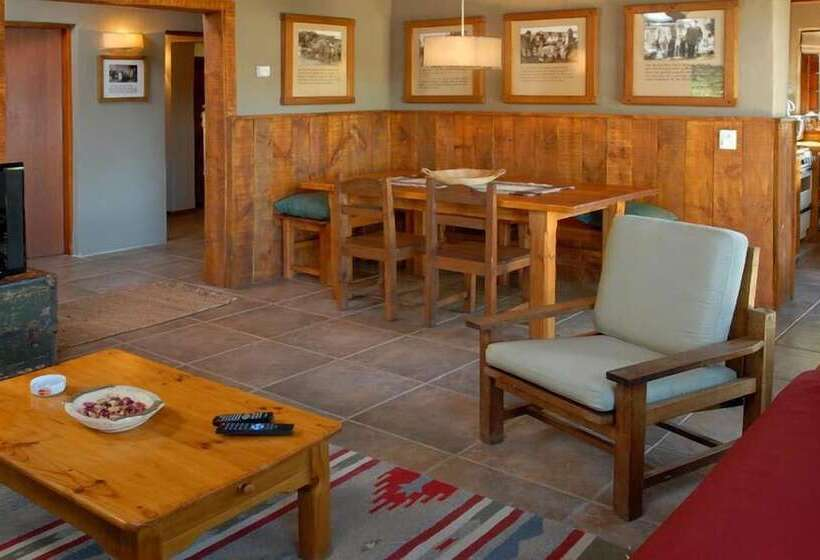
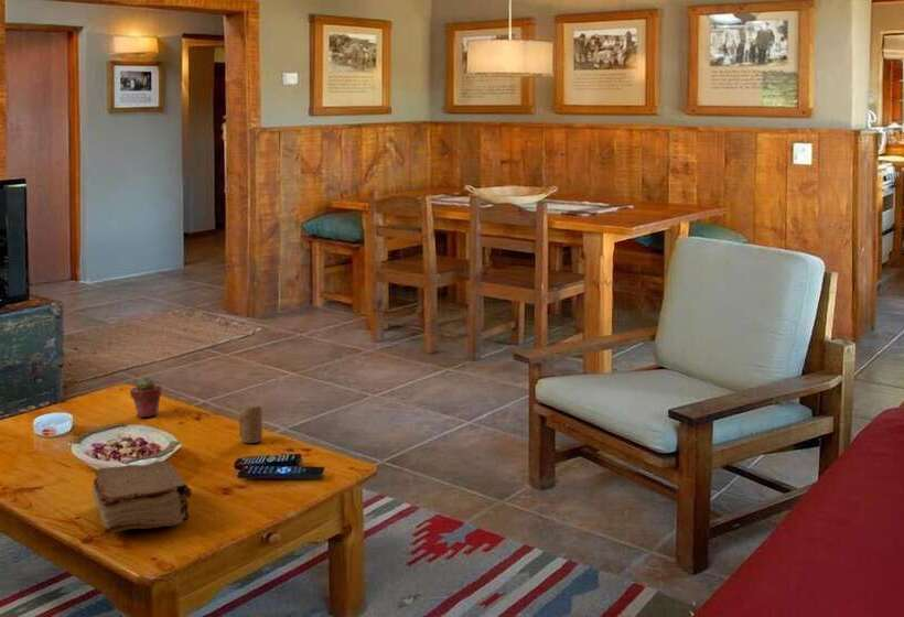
+ candle (250, 423)
+ book (139, 494)
+ potted succulent (146, 396)
